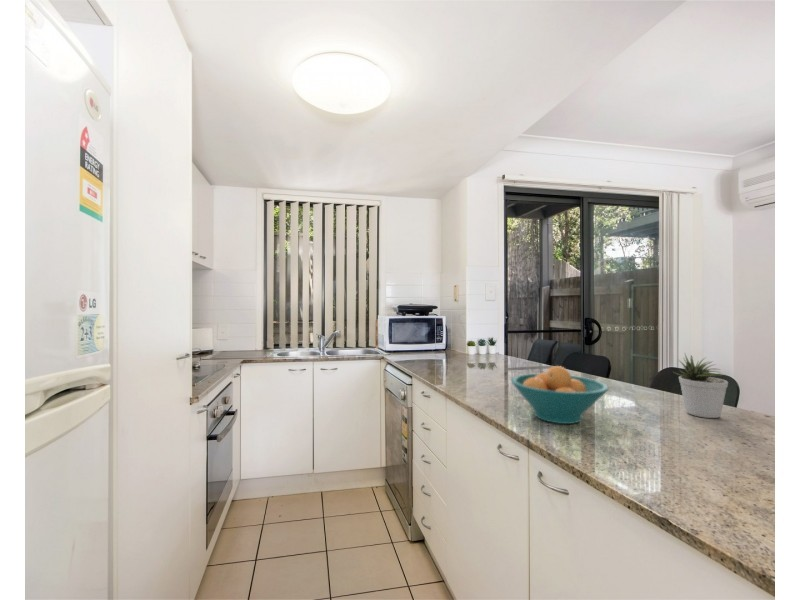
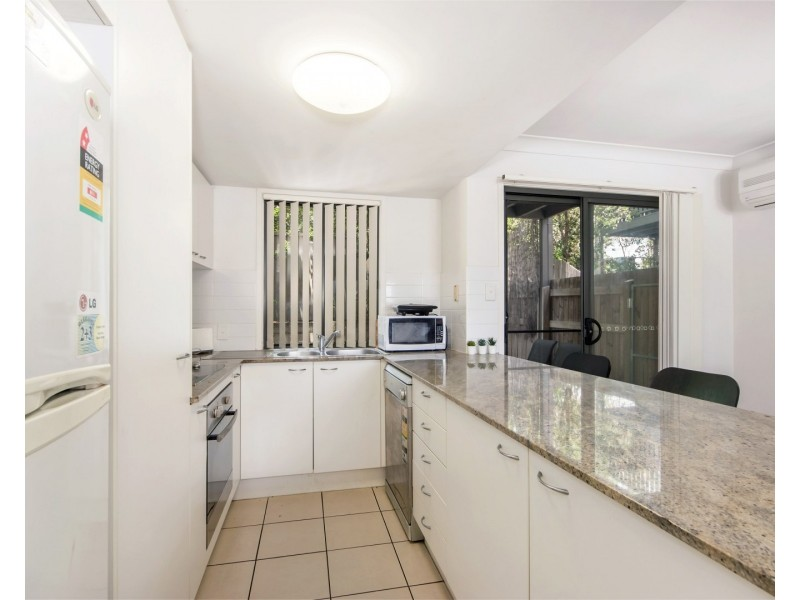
- potted plant (700, 383)
- fruit bowl (557, 391)
